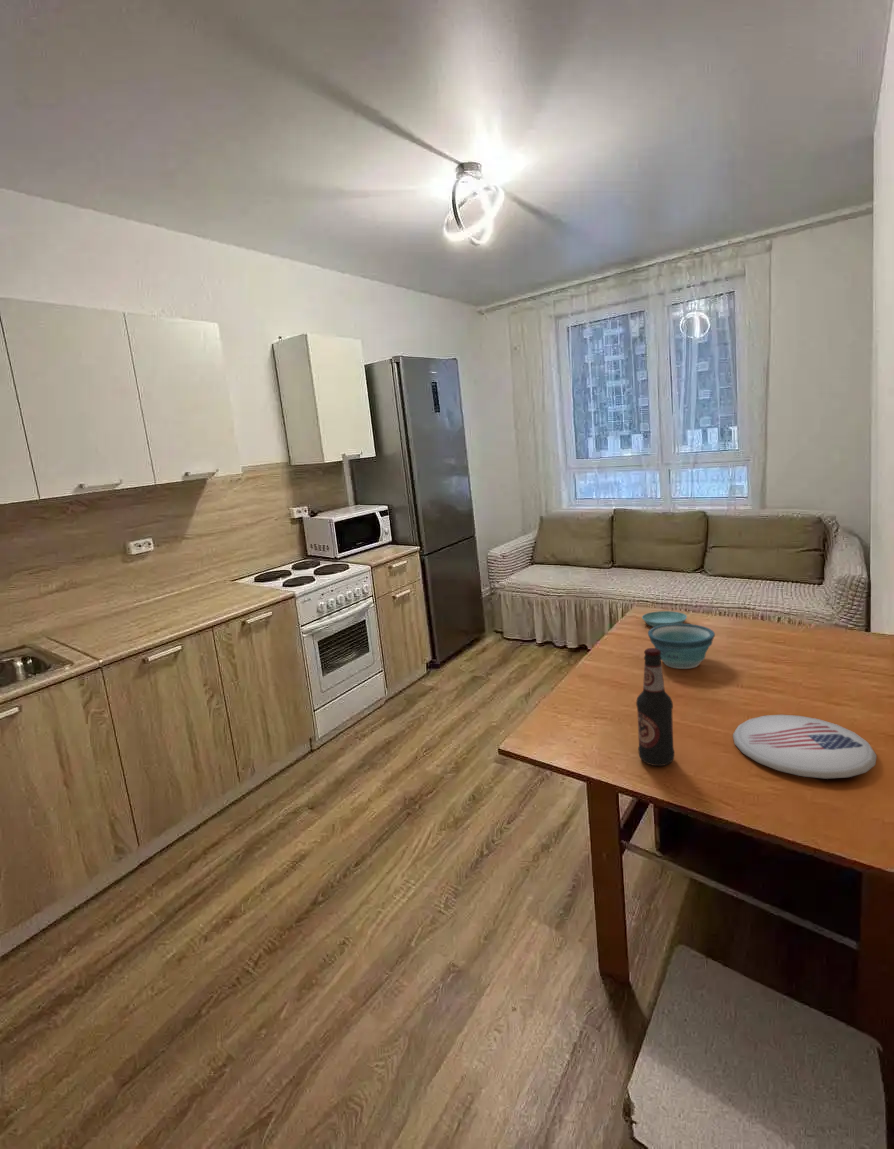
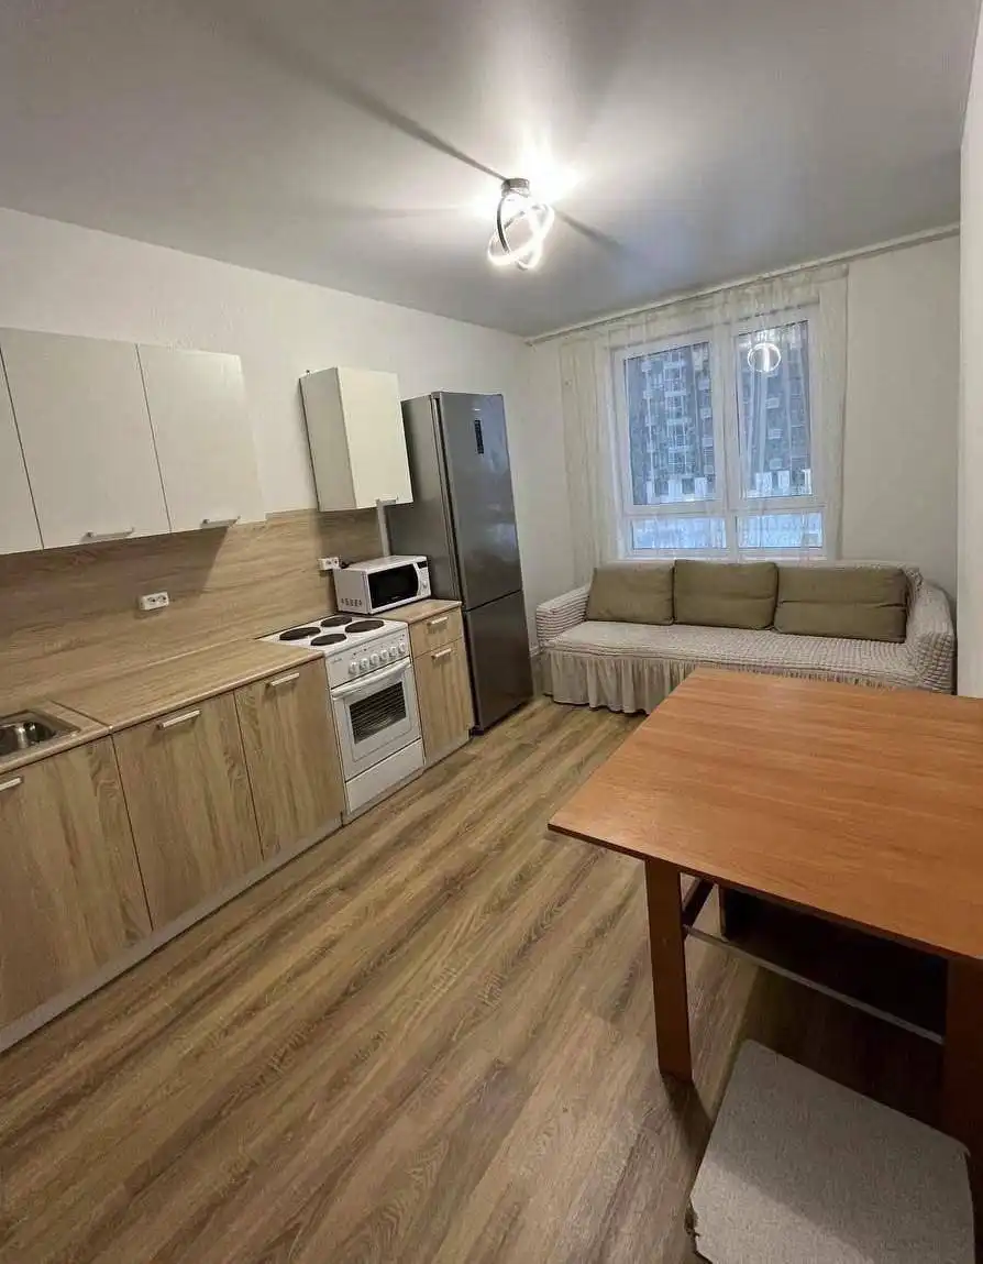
- plate (800, 742)
- saucer (664, 620)
- bowl (681, 647)
- bottle (654, 705)
